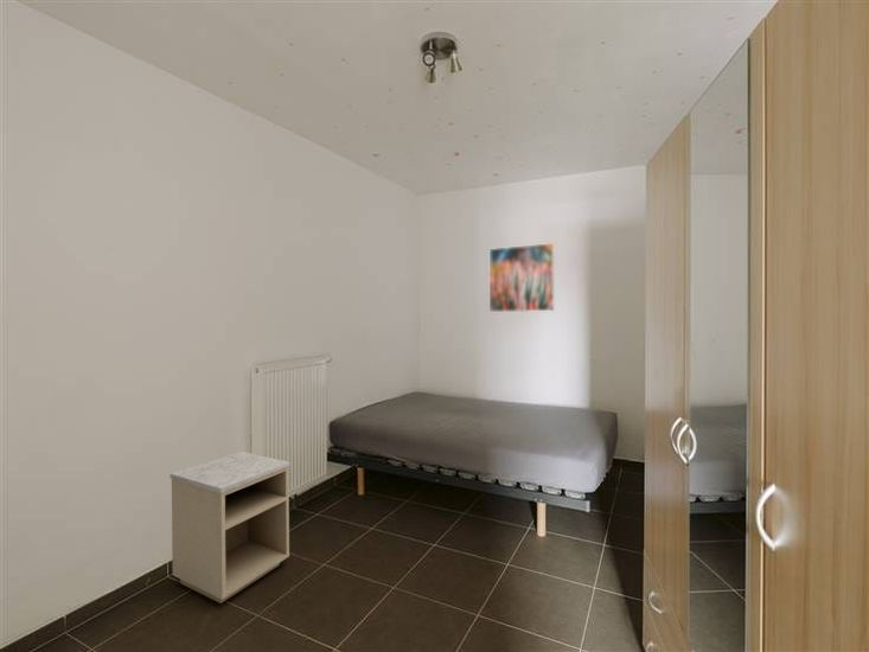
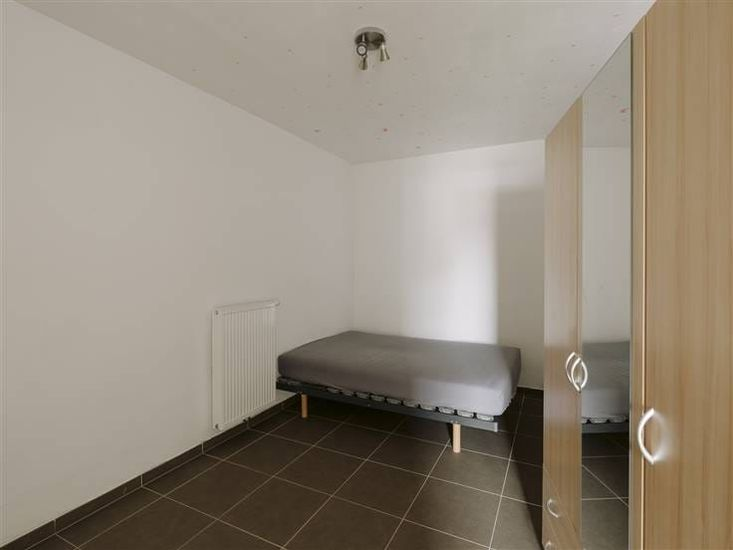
- nightstand (232, 520)
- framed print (520, 279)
